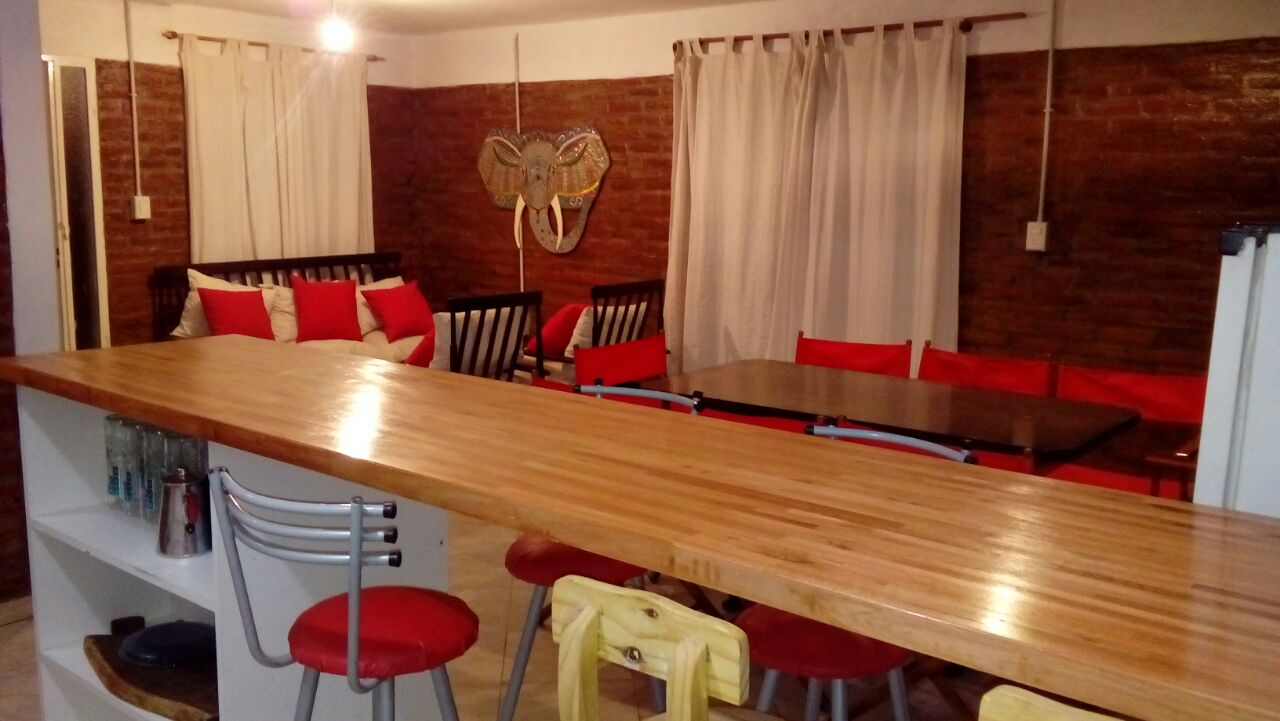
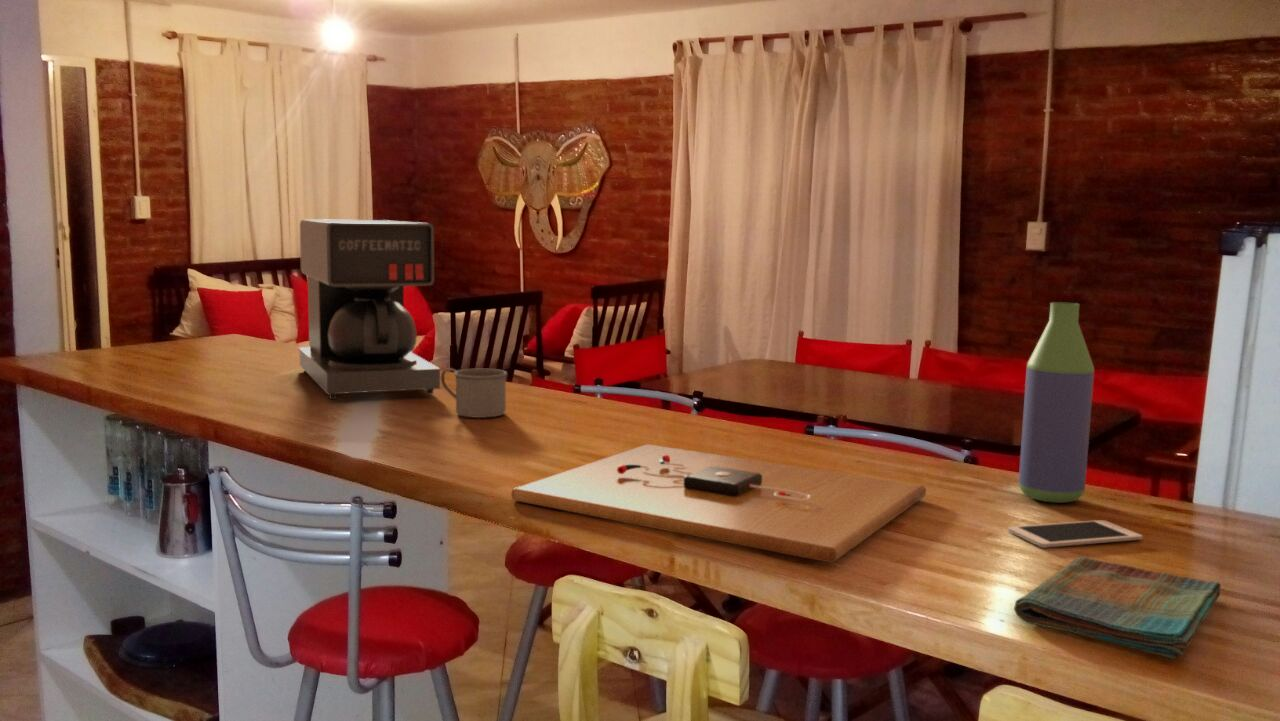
+ cell phone (1074, 533)
+ mug (476, 391)
+ bottle (1057, 401)
+ coffee maker (364, 302)
+ dish towel (1120, 598)
+ cutting board (722, 486)
